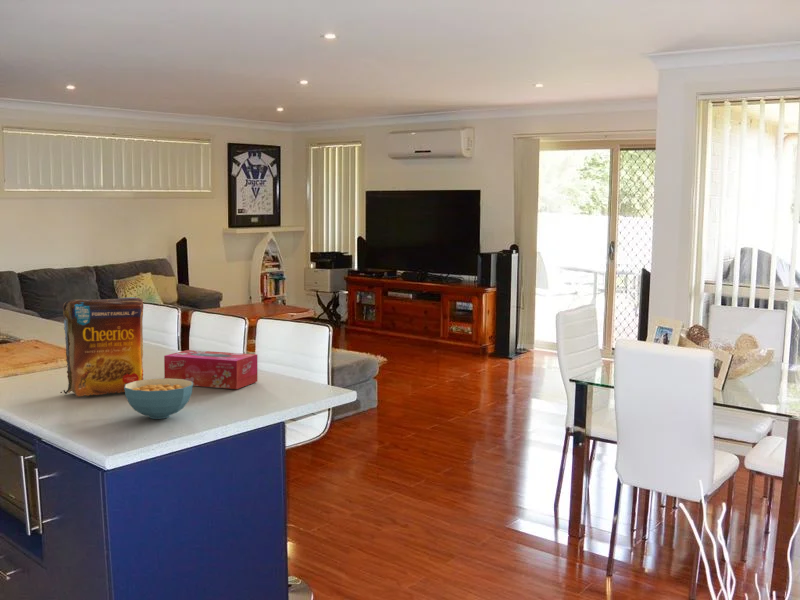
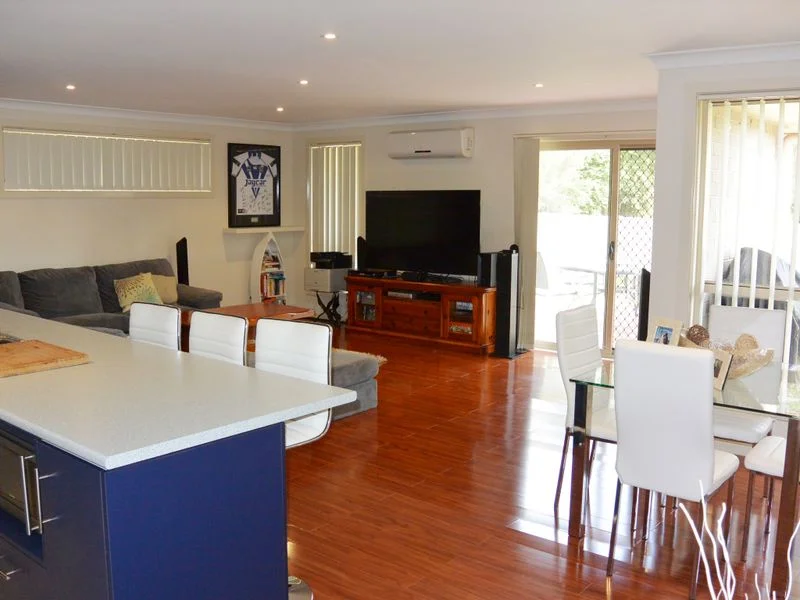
- tissue box (211, 368)
- cereal bowl (159, 400)
- cereal box (103, 344)
